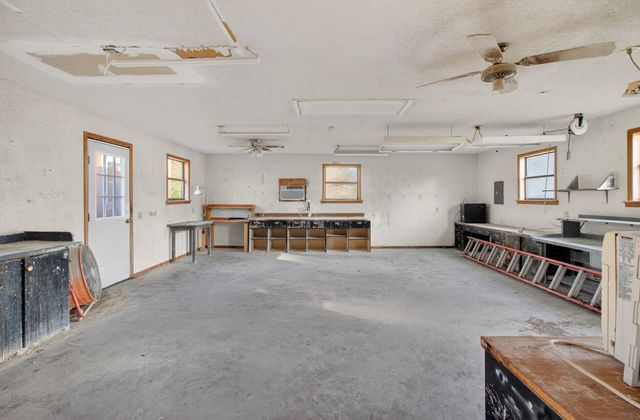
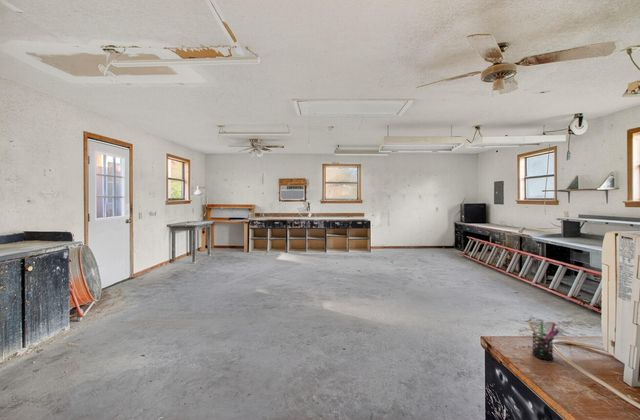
+ pen holder (543, 338)
